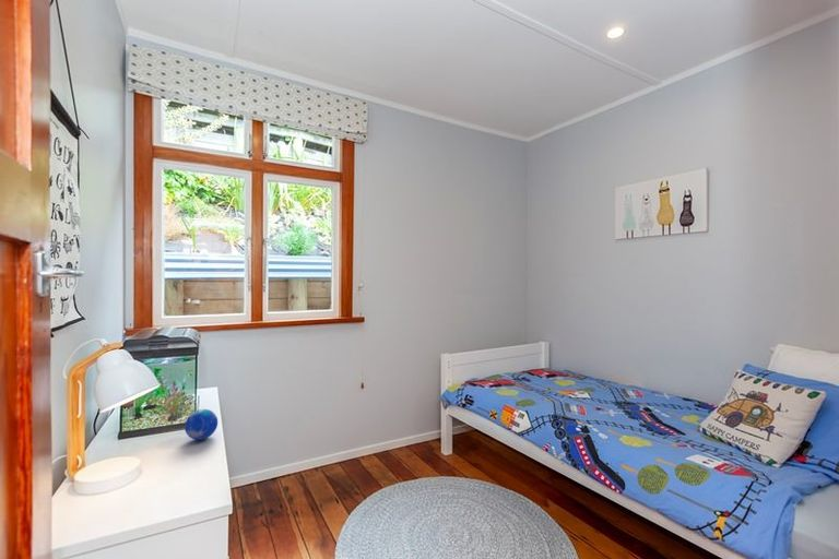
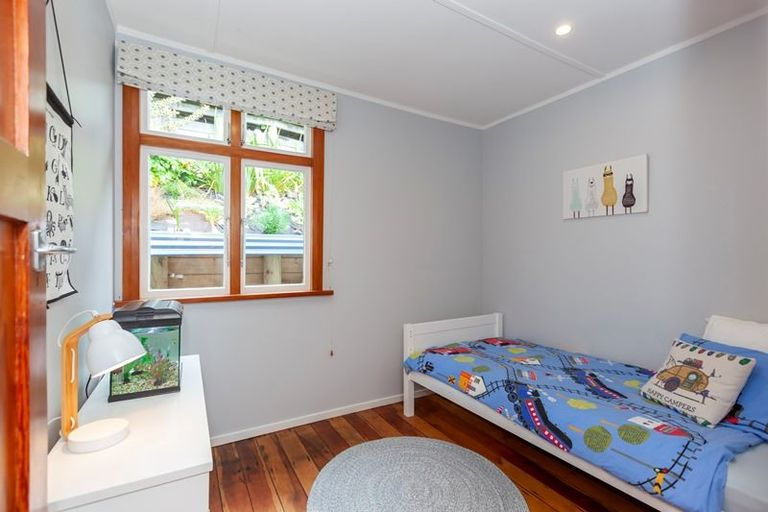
- decorative orb (201, 424)
